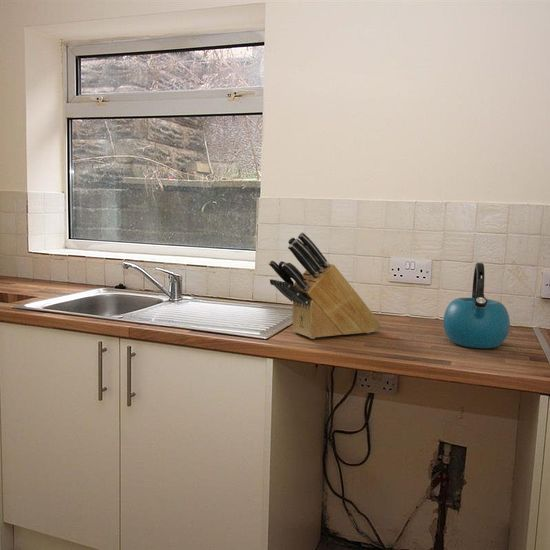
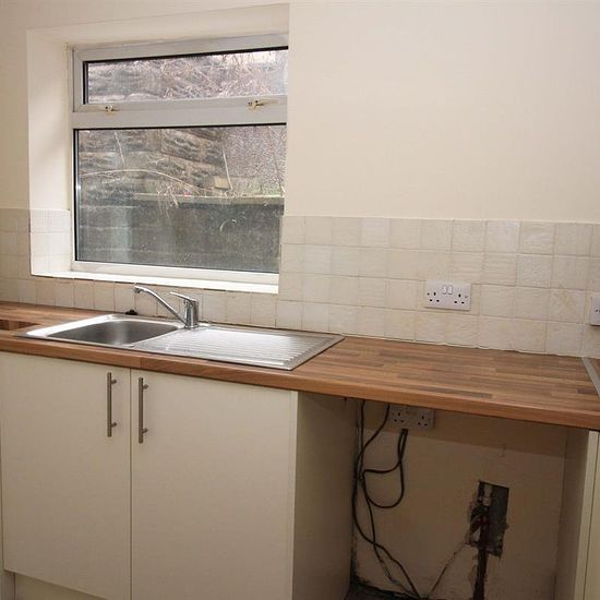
- knife block (325, 283)
- kettle (477, 304)
